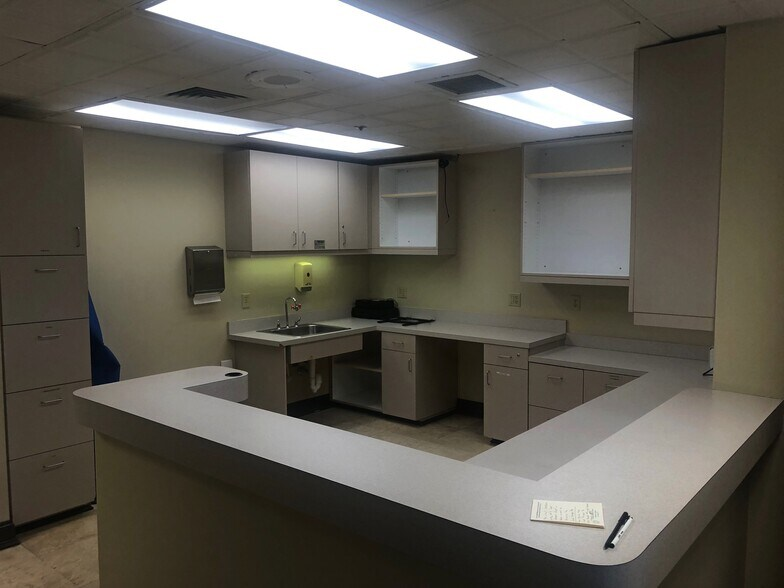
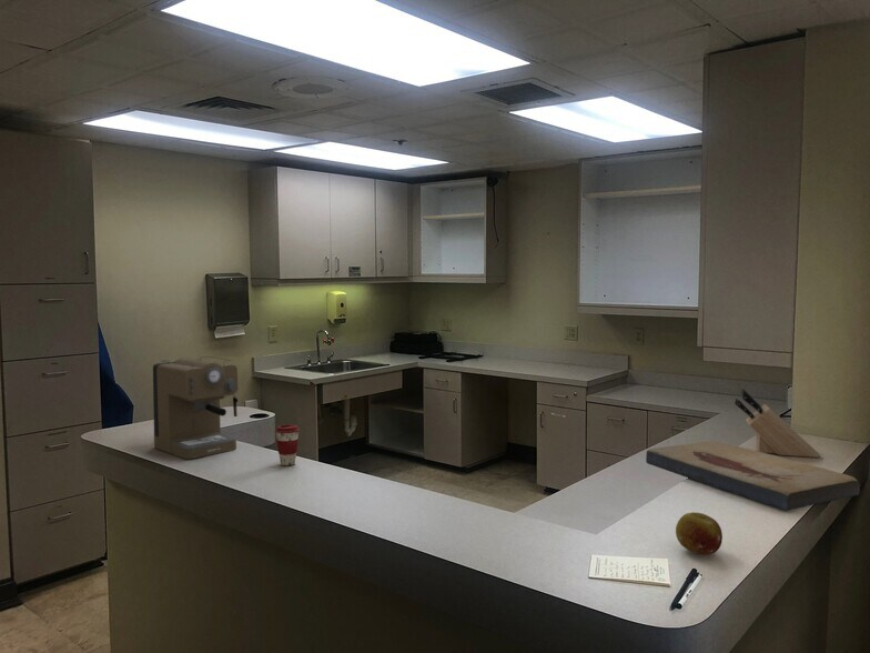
+ coffee maker (202, 403)
+ fish fossil (743, 470)
+ fruit (698, 533)
+ knife block (776, 421)
+ coffee cup (287, 444)
